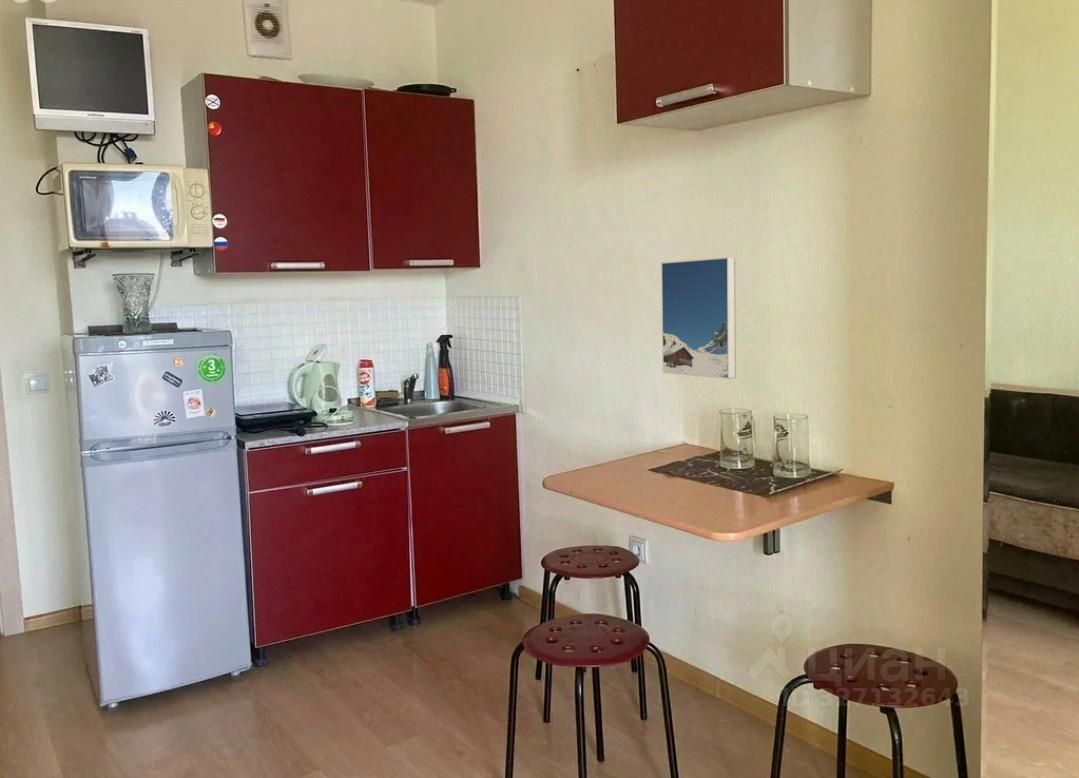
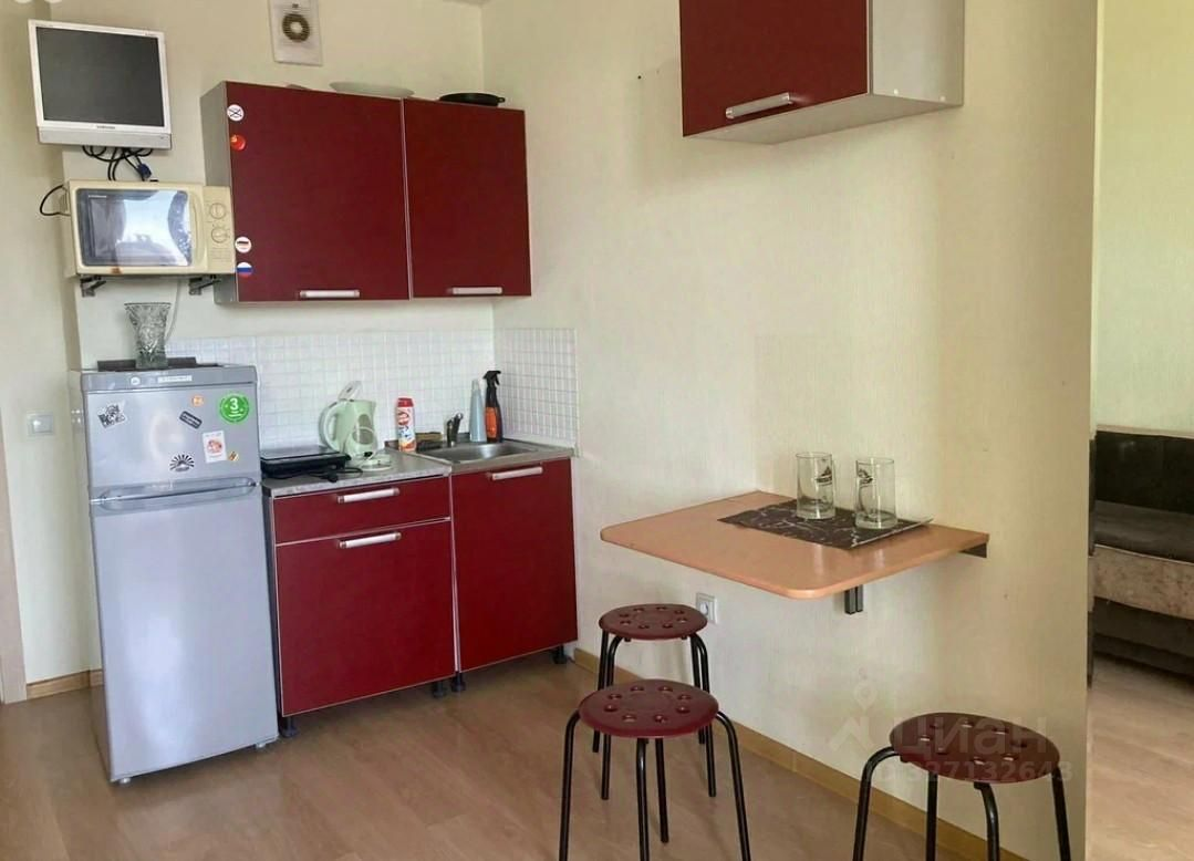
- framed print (696, 318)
